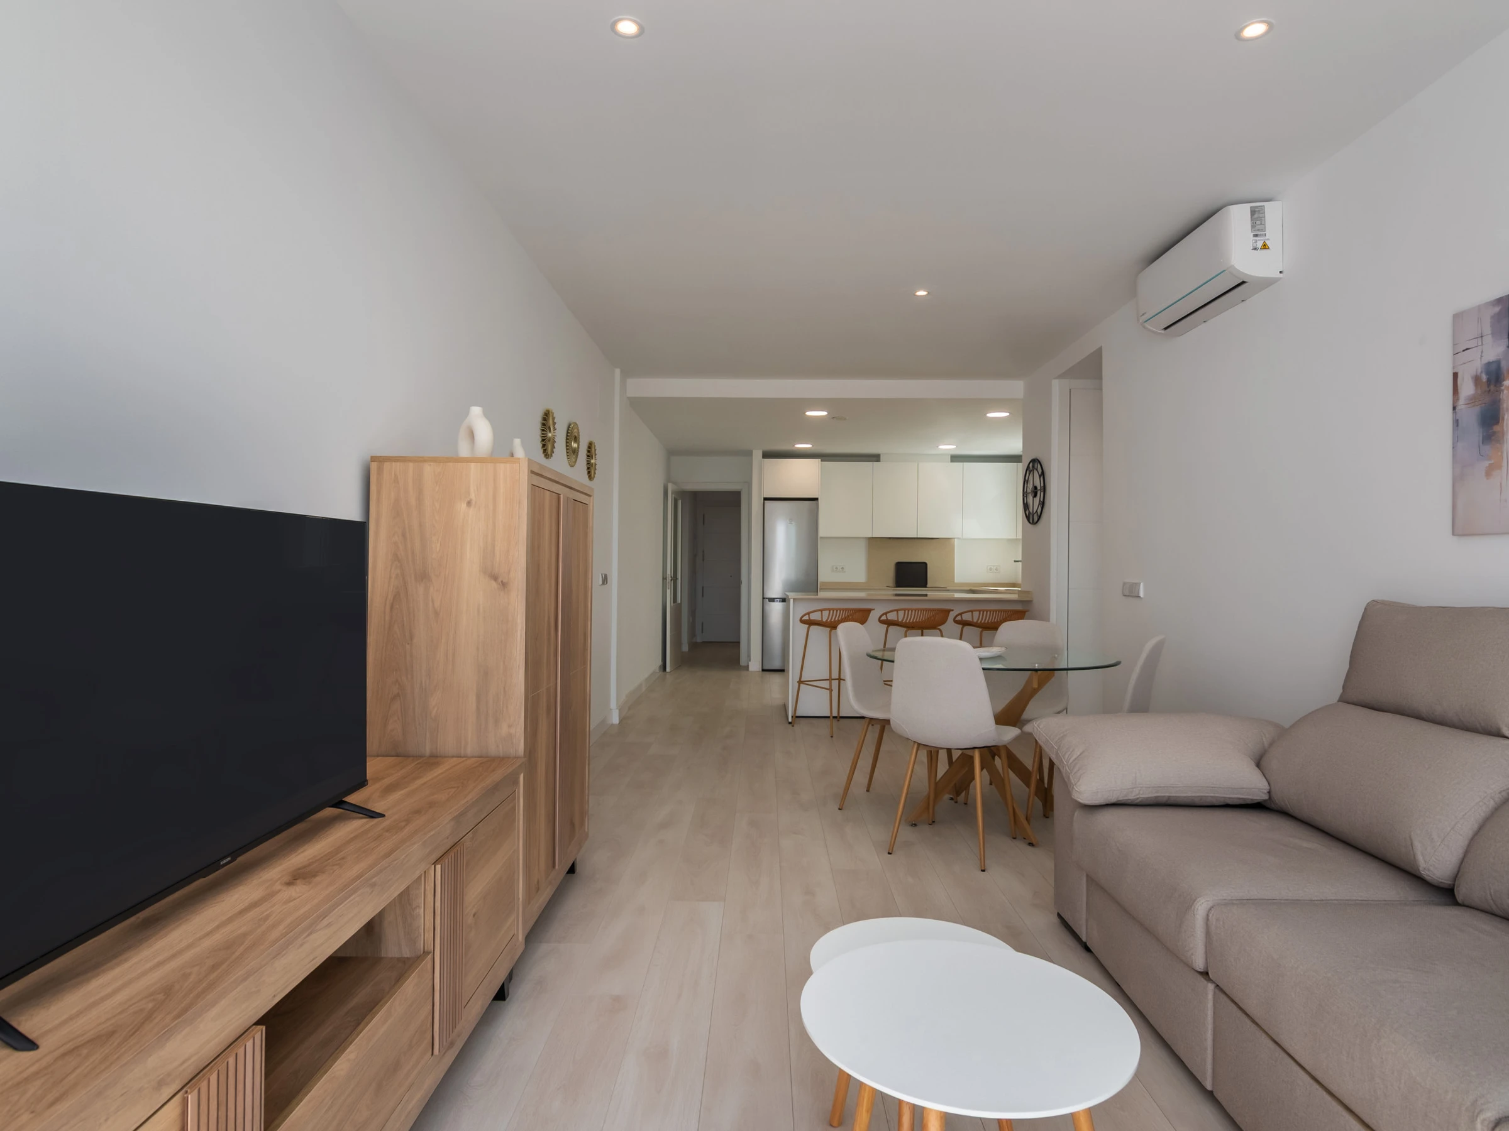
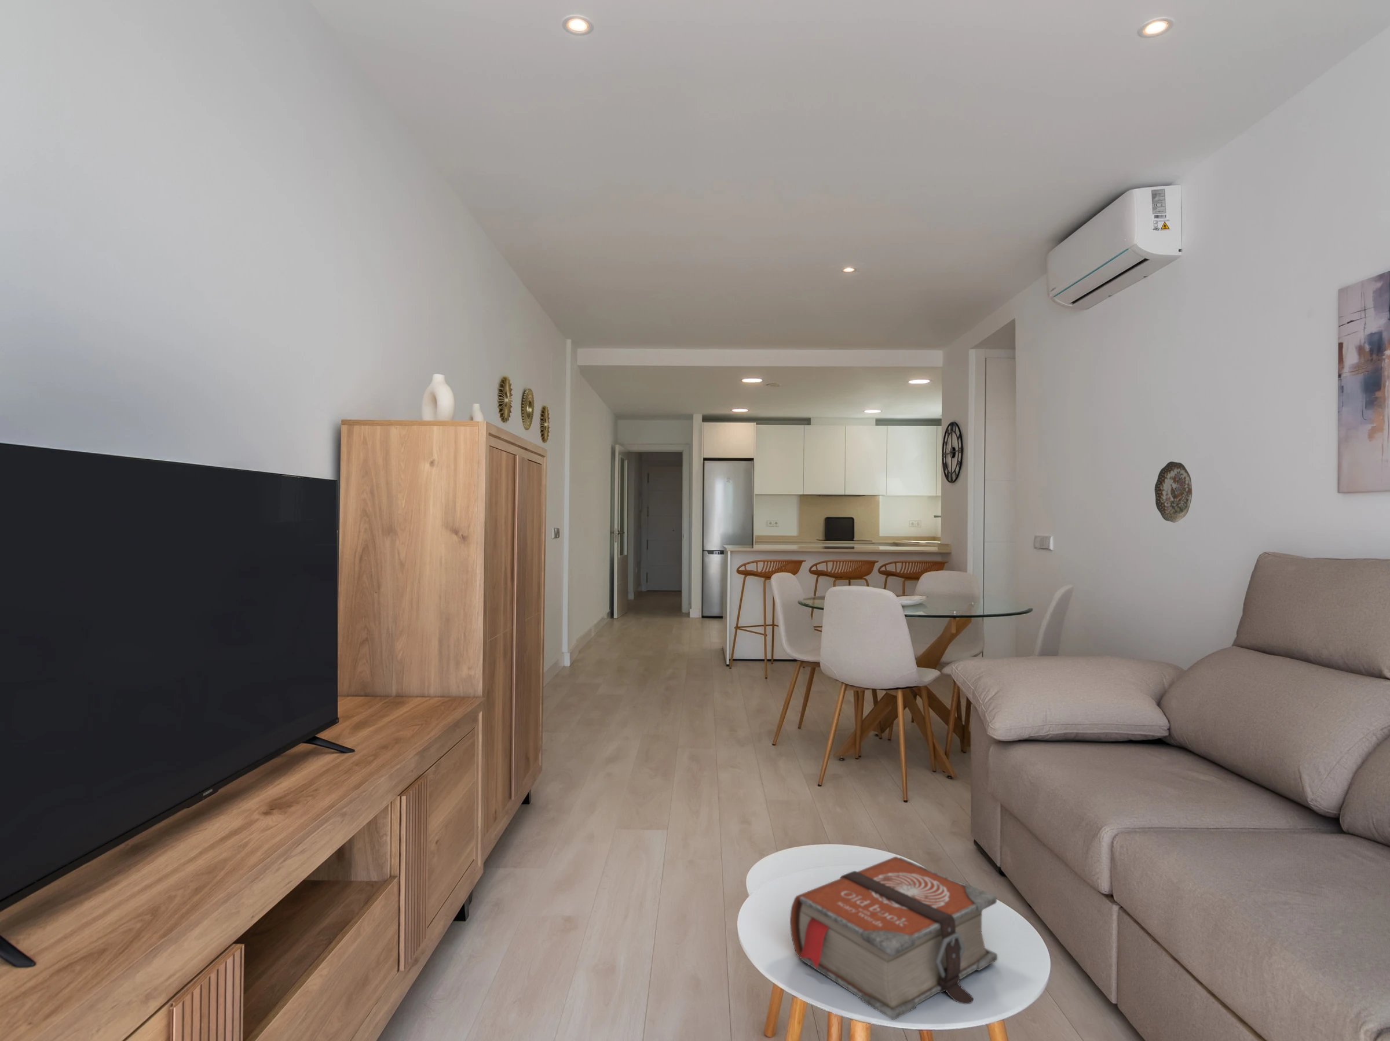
+ bible (897, 932)
+ decorative plate (1175, 492)
